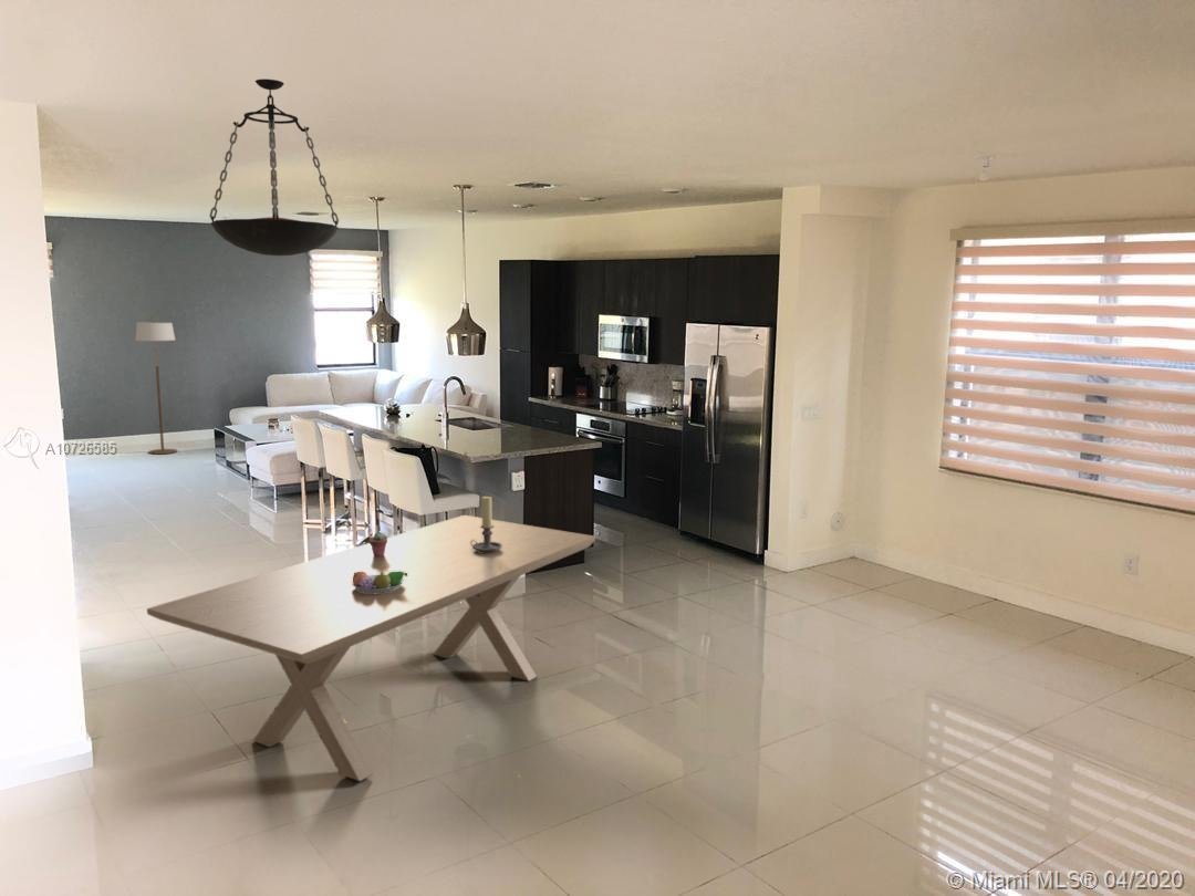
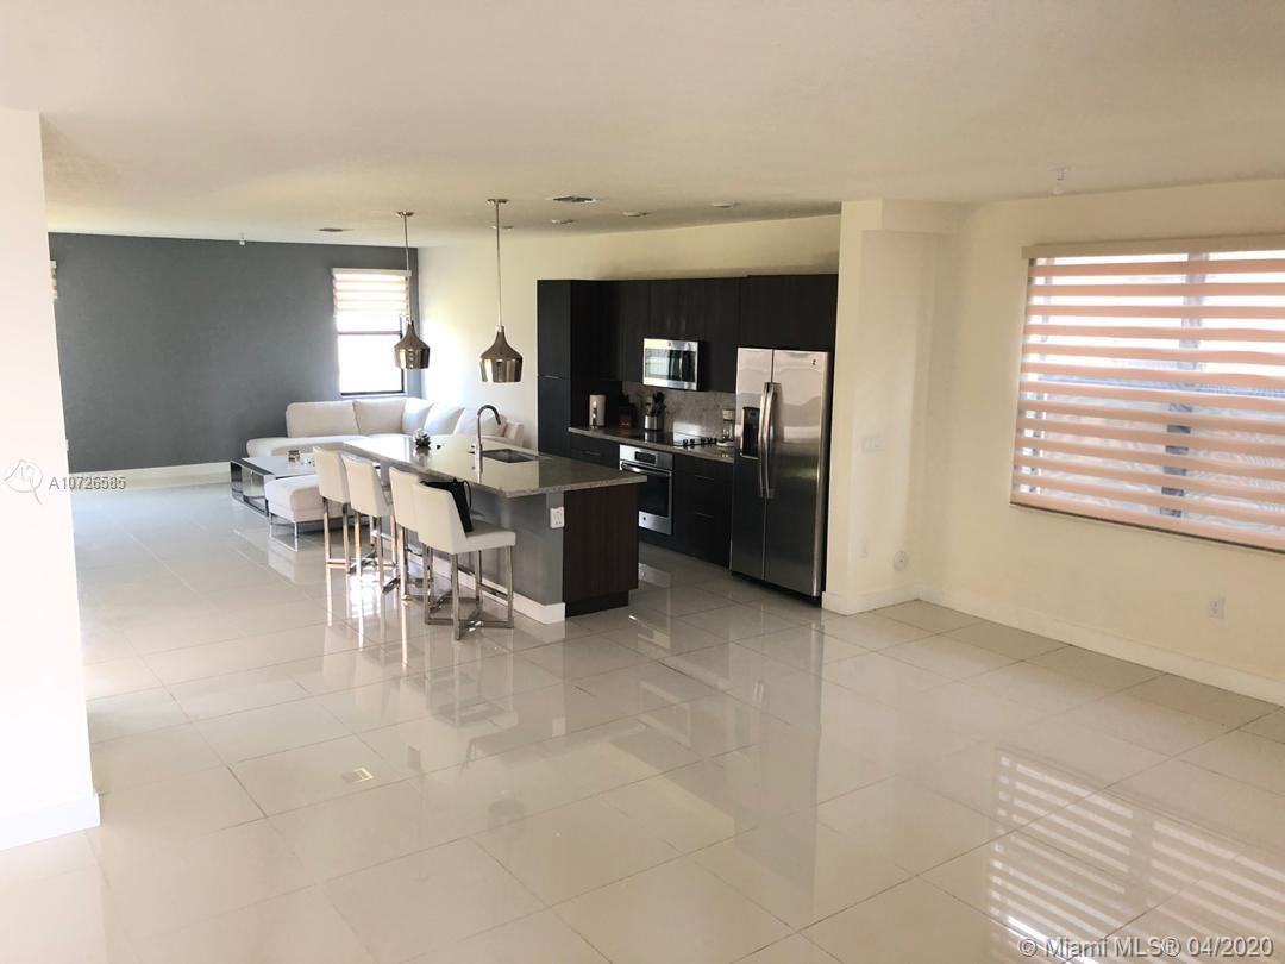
- fruit bowl (380, 576)
- potted succulent (378, 543)
- floor lamp (157, 384)
- pendant lamp (273, 169)
- dining table (399, 625)
- candle holder (485, 522)
